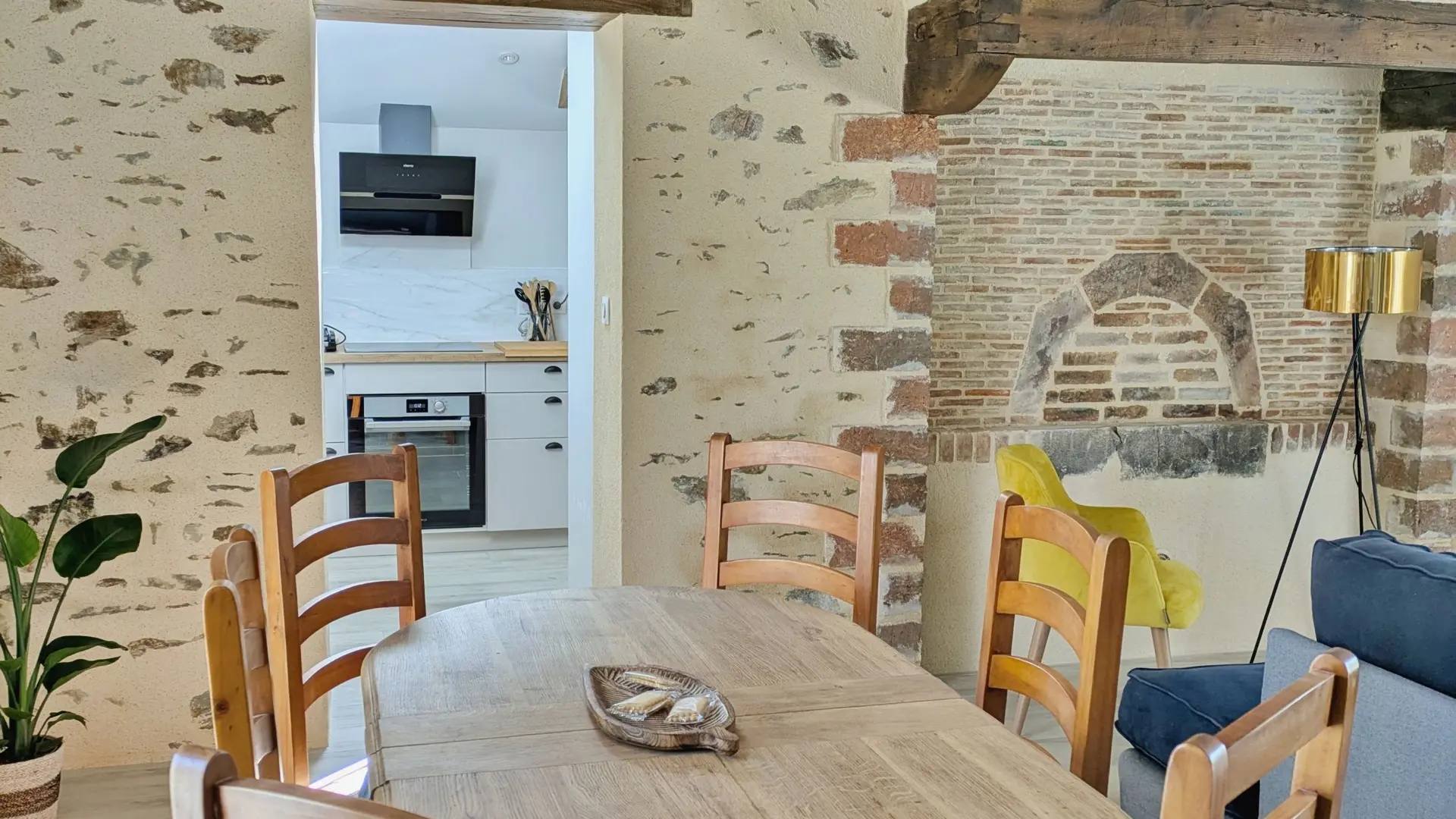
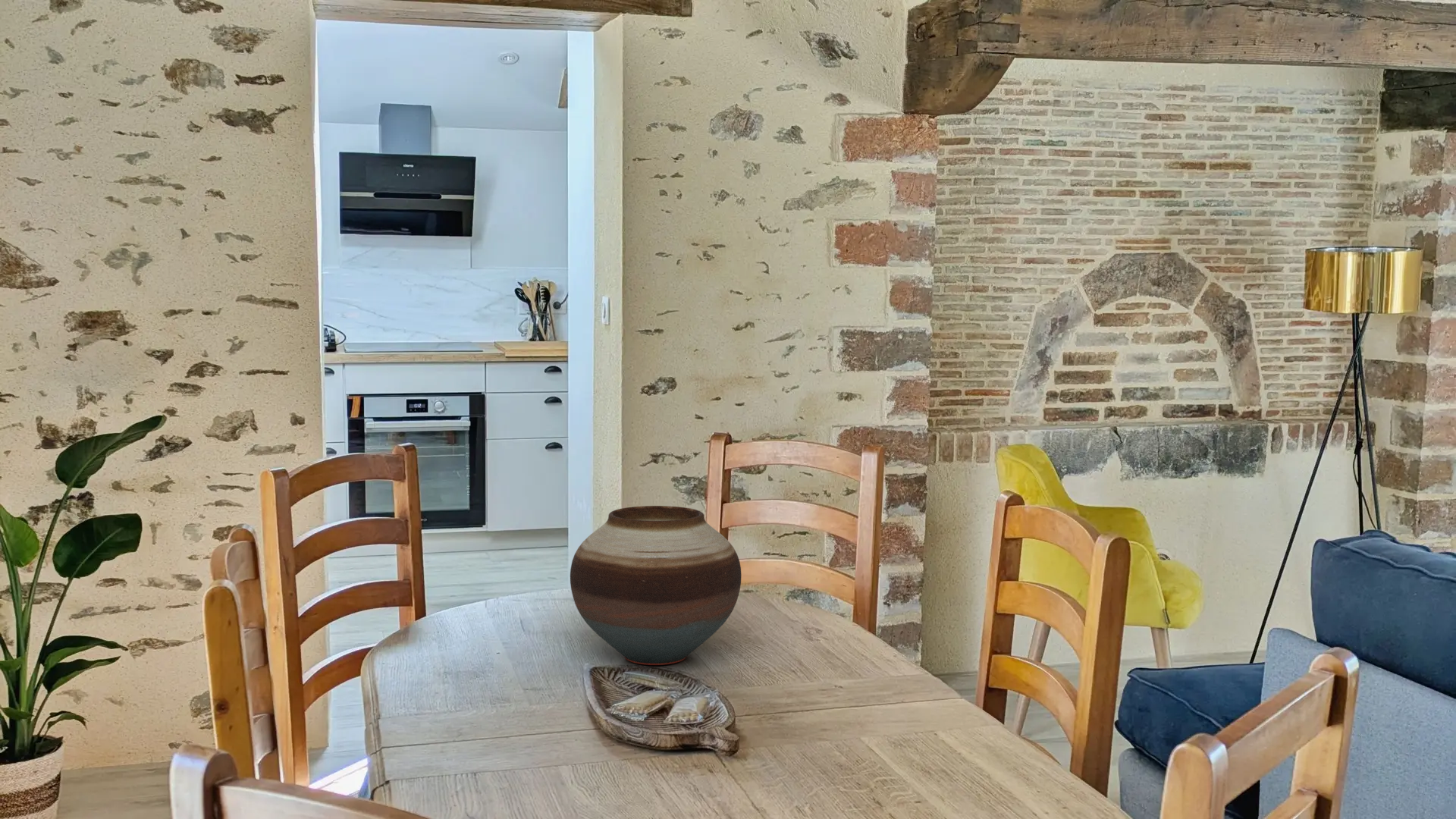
+ vase (656, 585)
